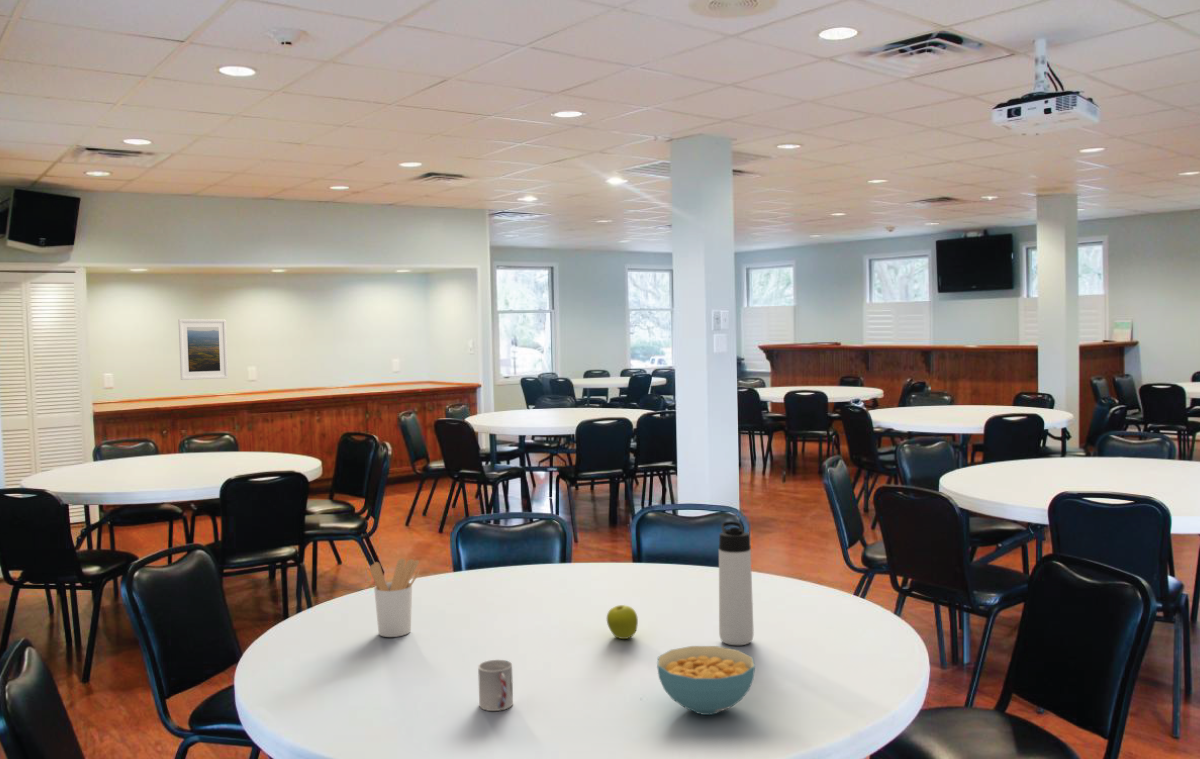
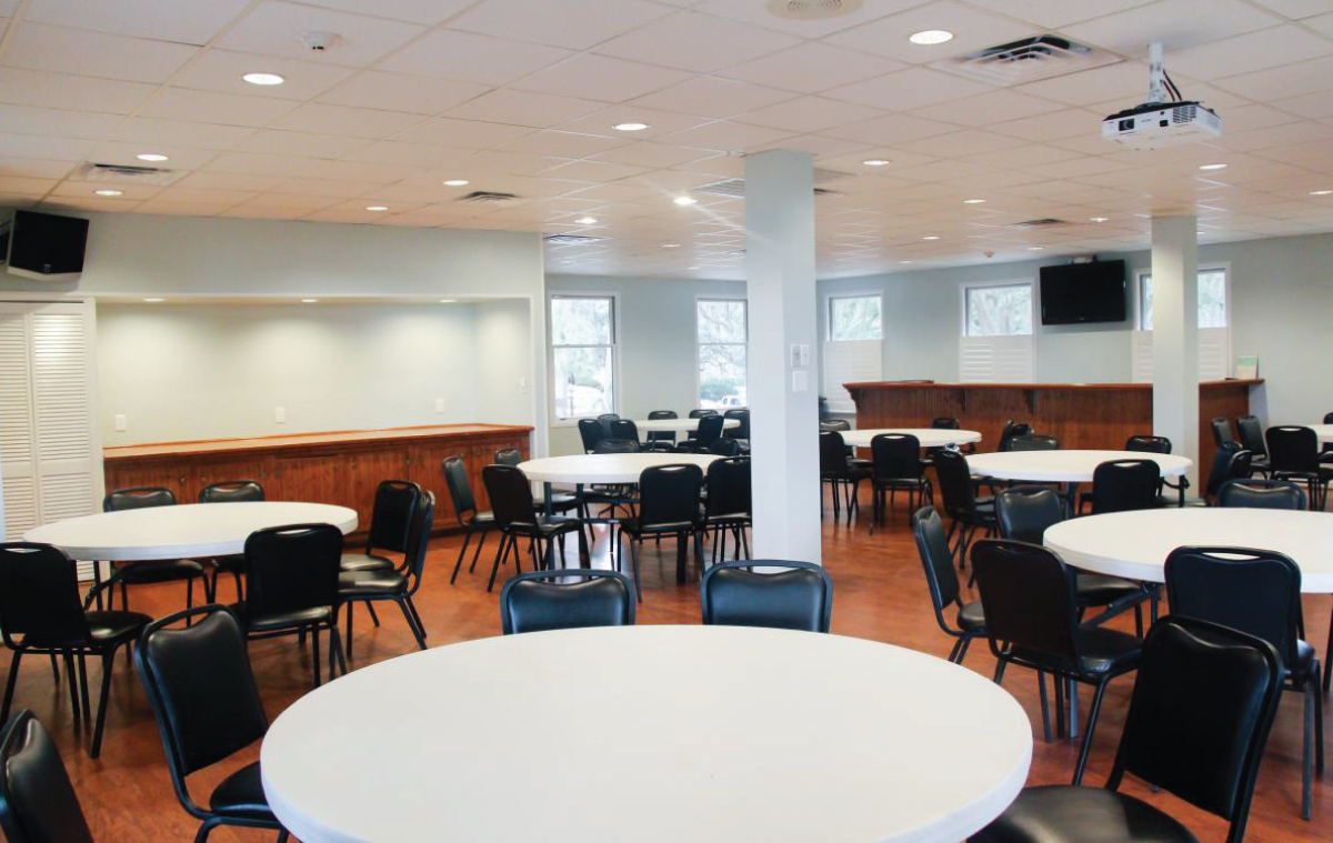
- thermos bottle (734, 582)
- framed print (203, 349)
- utensil holder (398, 595)
- fruit (622, 621)
- cup (497, 687)
- cereal bowl (706, 685)
